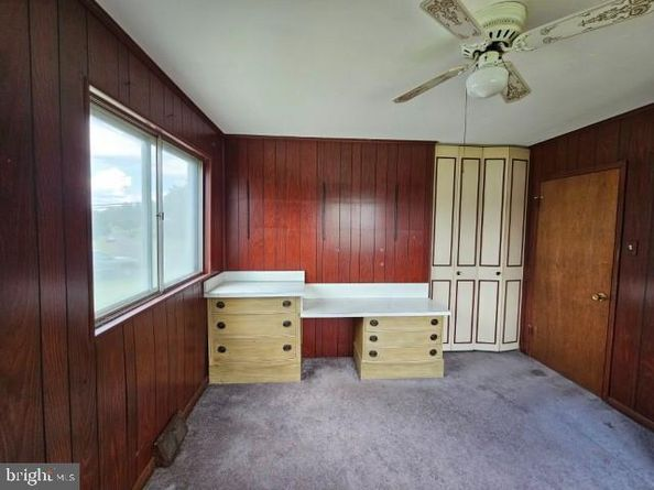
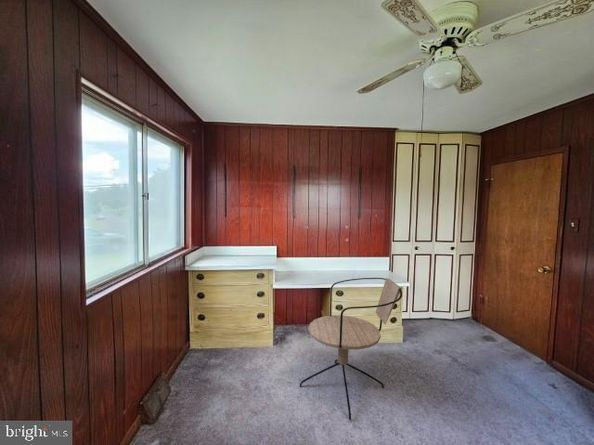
+ office chair (347, 334)
